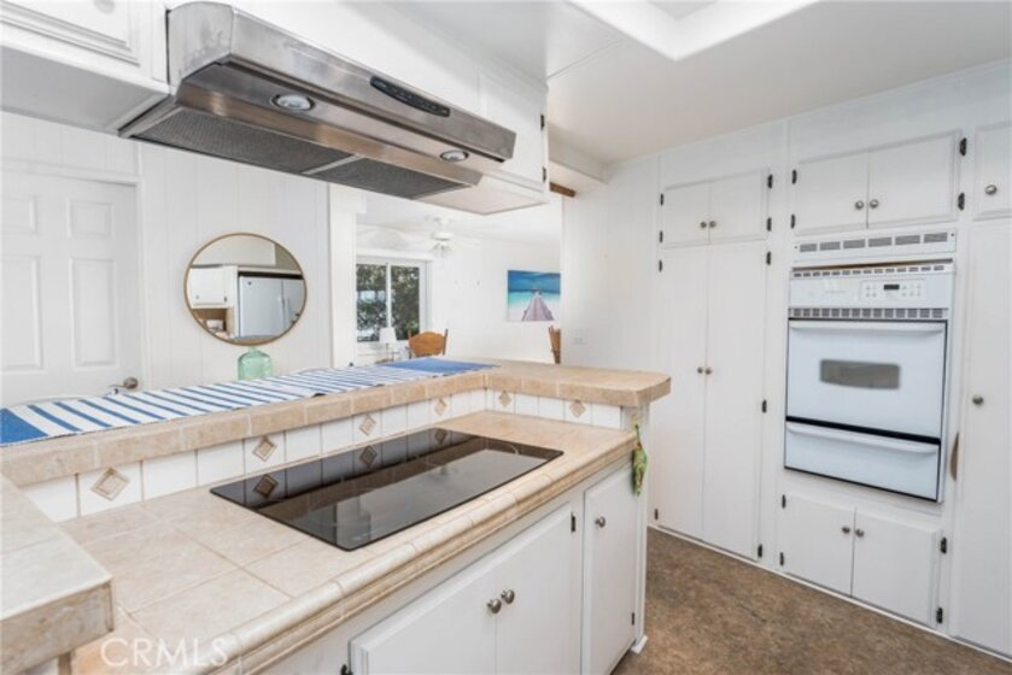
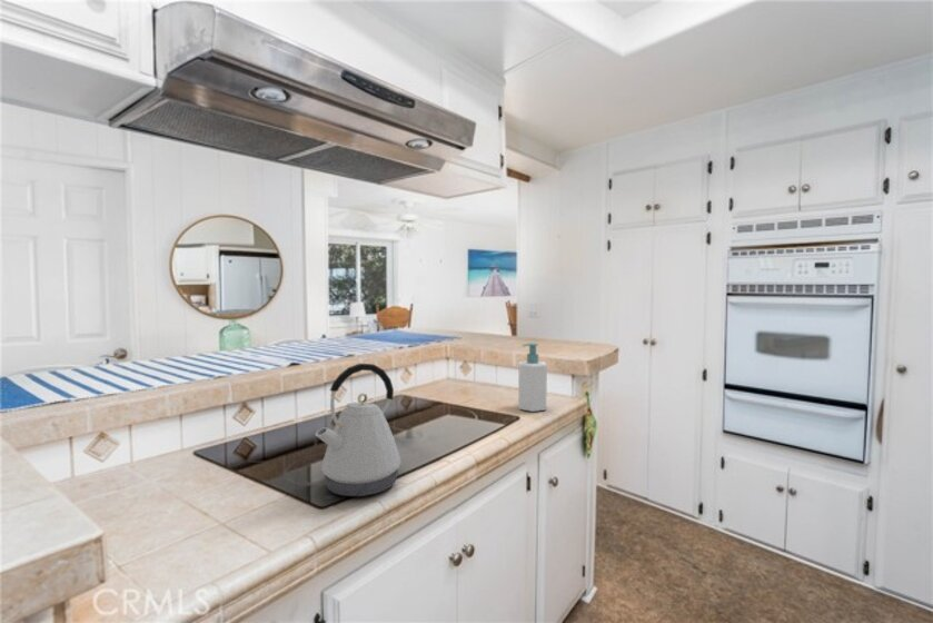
+ soap bottle (532, 375)
+ kettle (359, 424)
